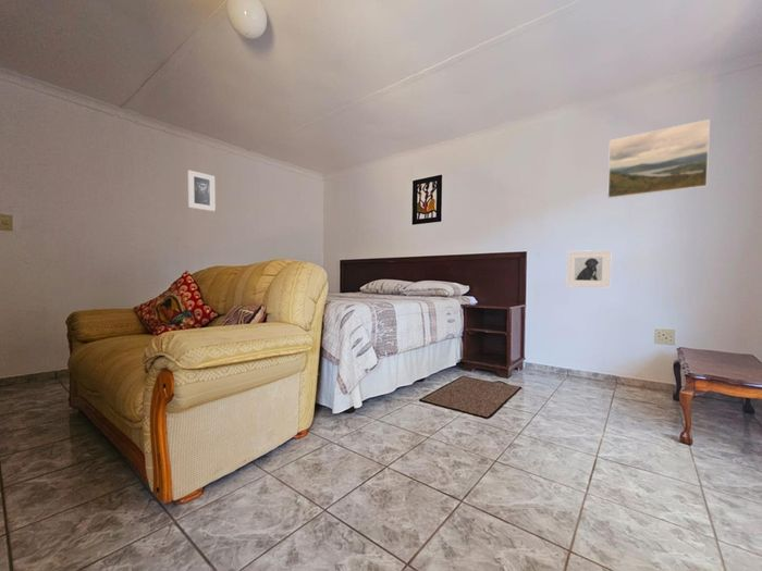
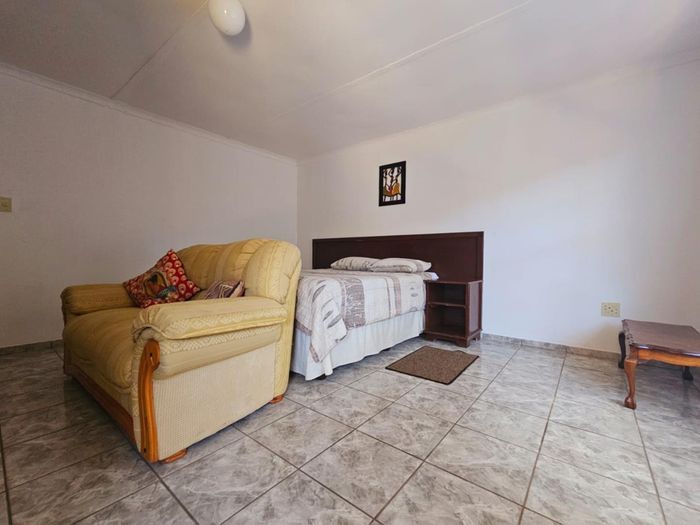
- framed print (588, 269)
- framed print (654, 162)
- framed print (201, 190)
